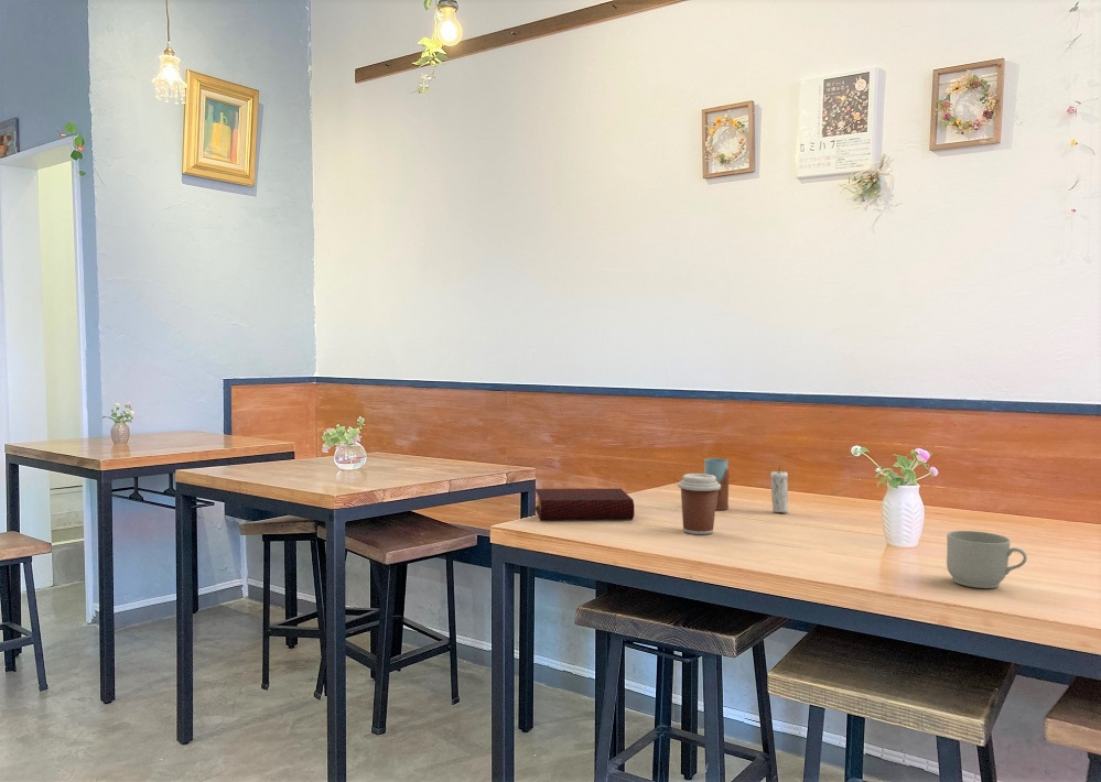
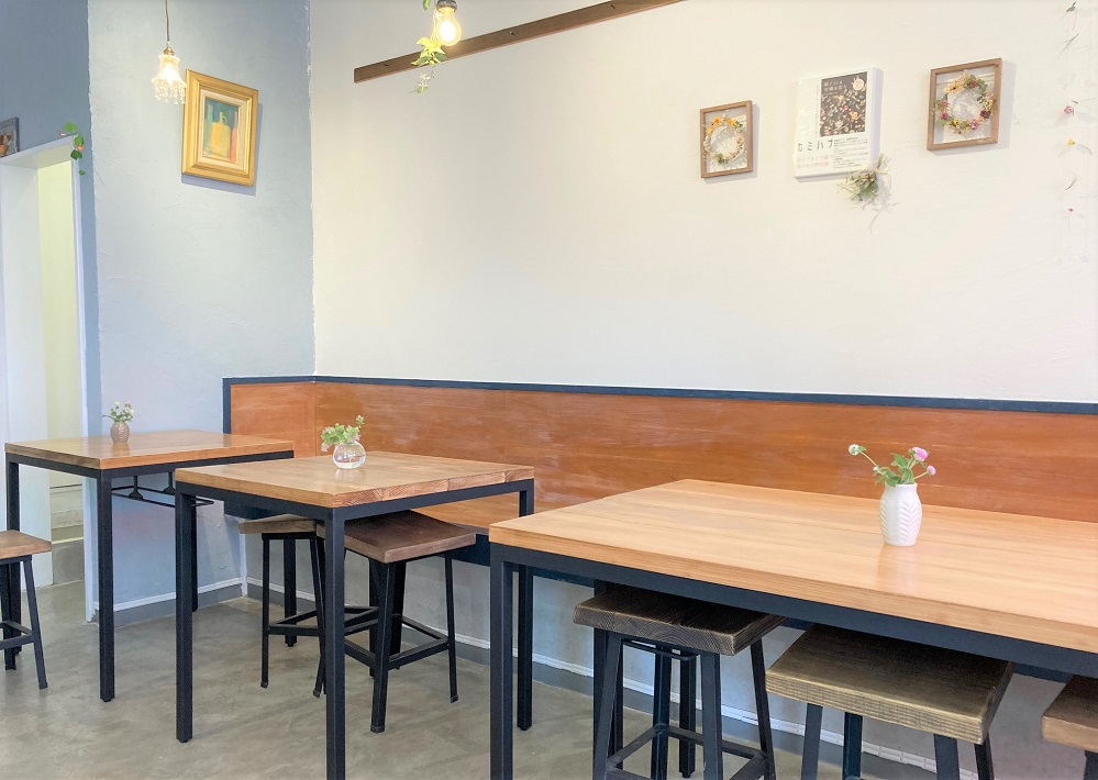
- mug (985, 561)
- coffee cup (699, 503)
- drinking glass (716, 480)
- book (582, 503)
- candle (779, 487)
